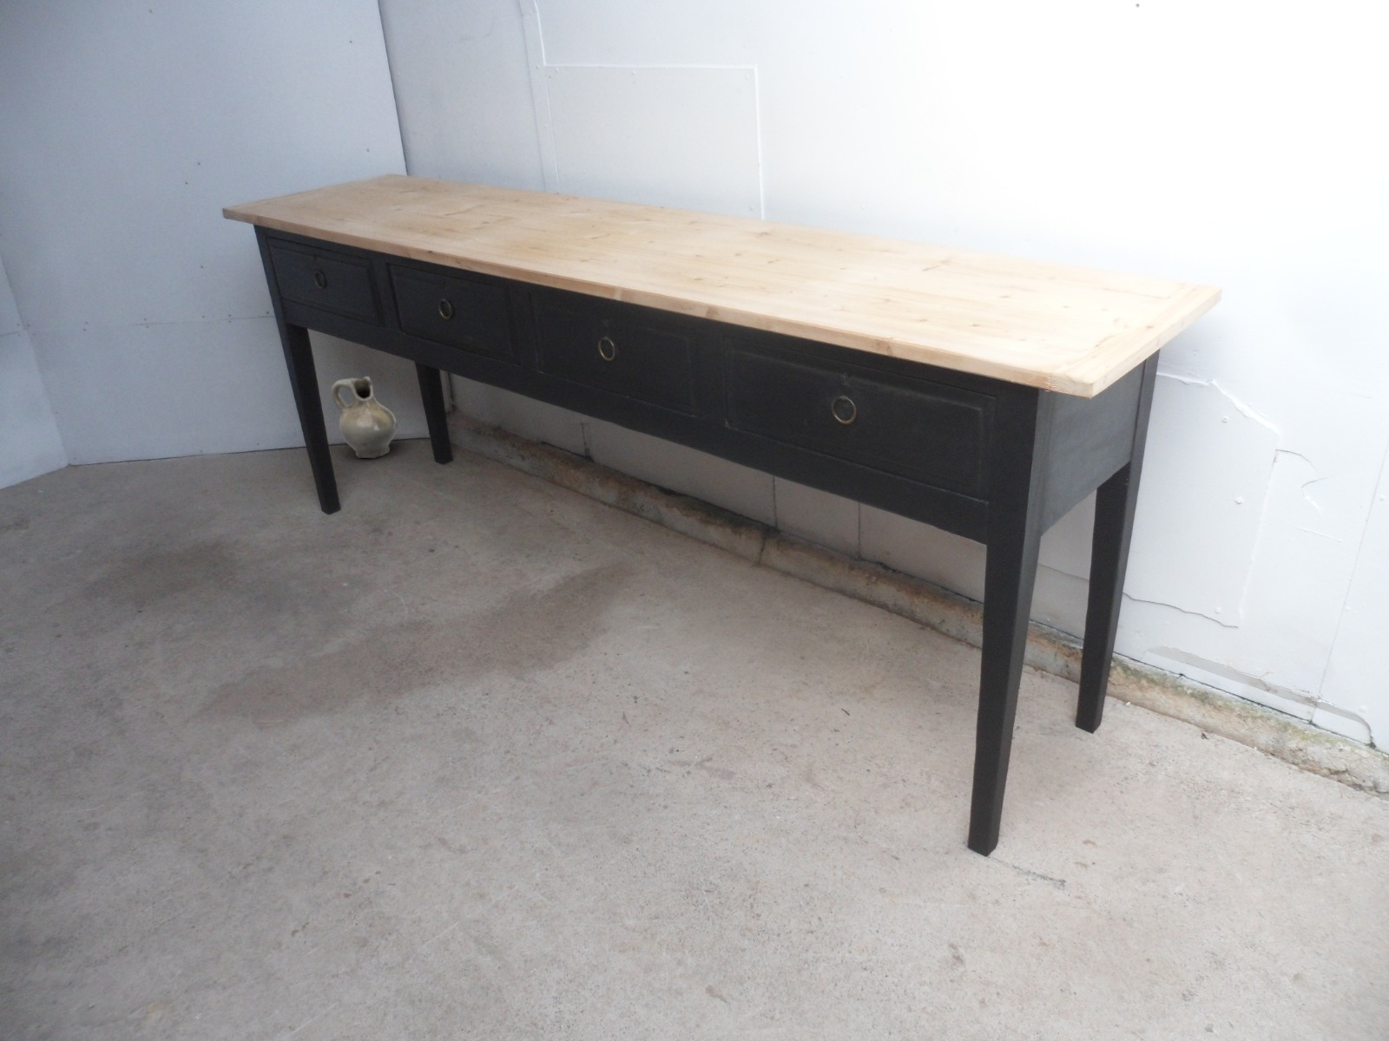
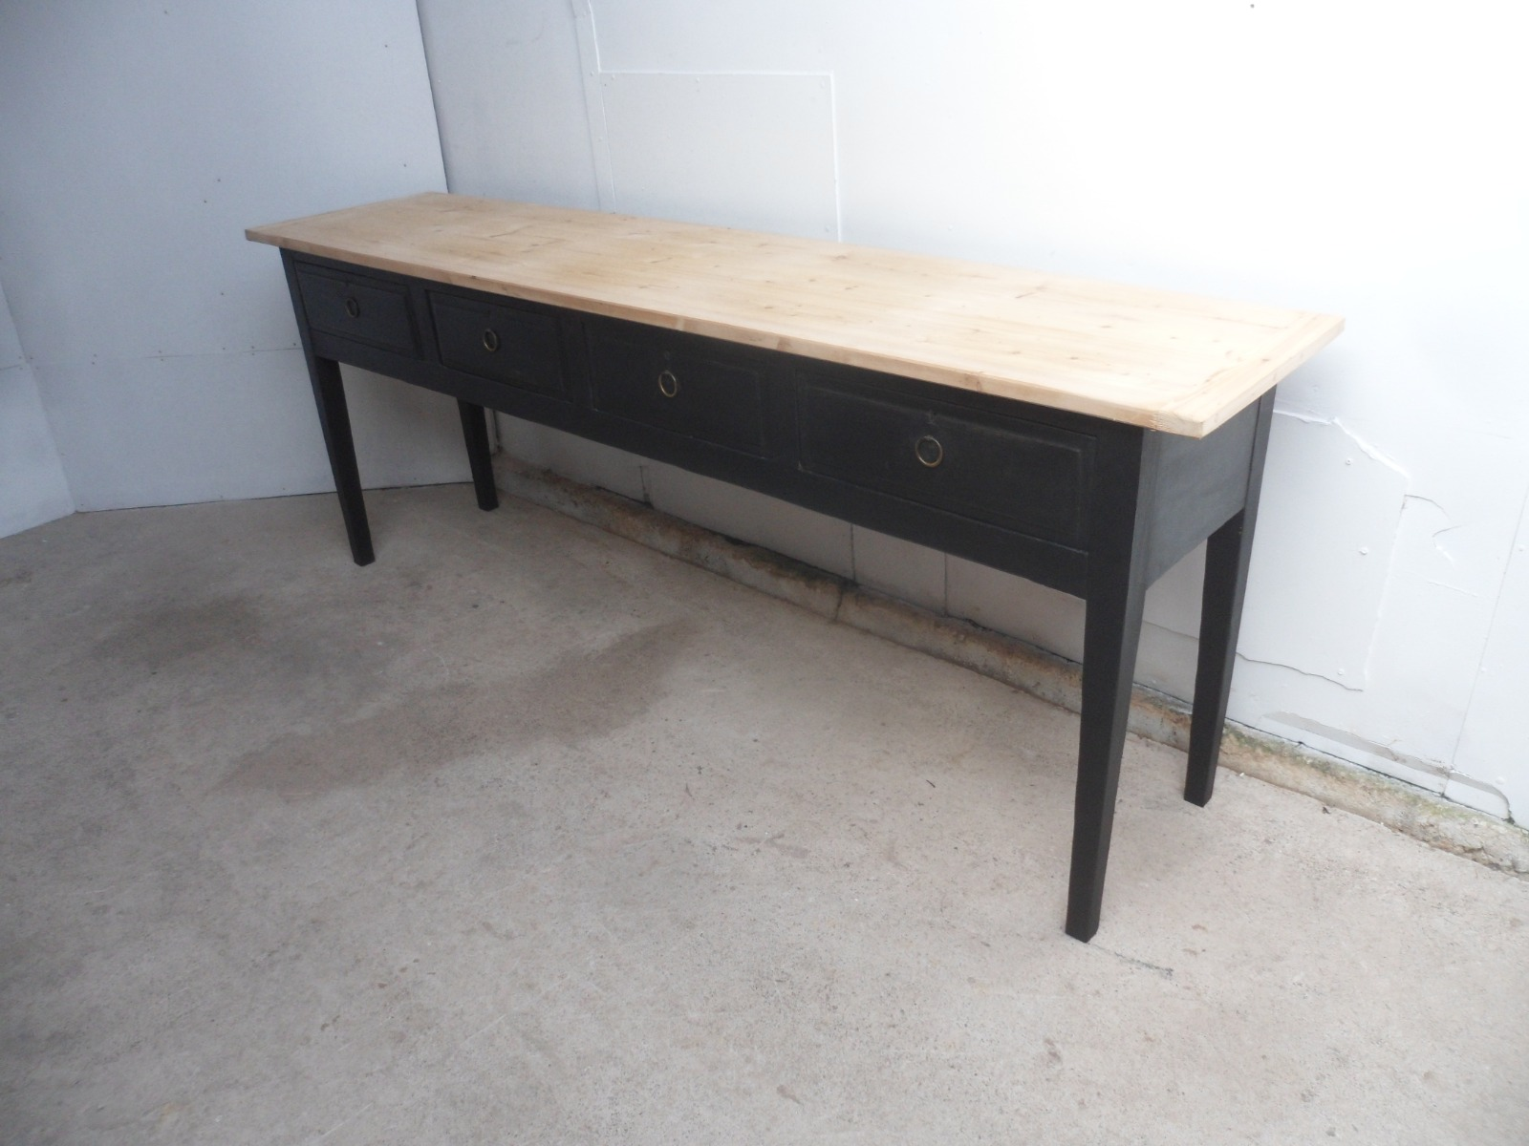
- ceramic jug (364, 417)
